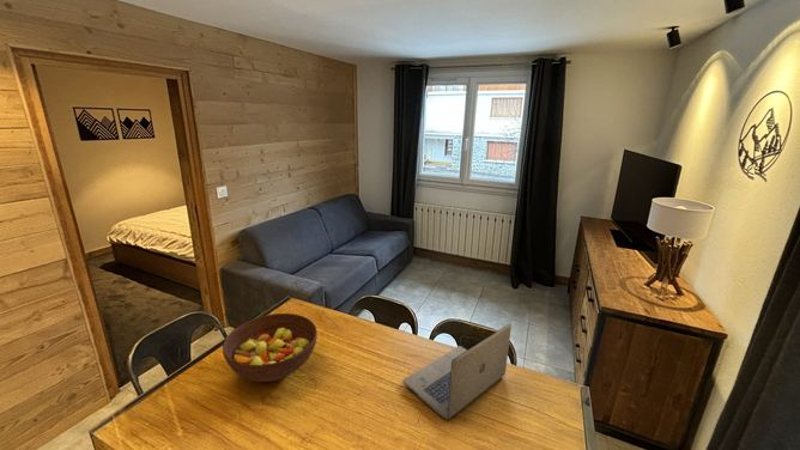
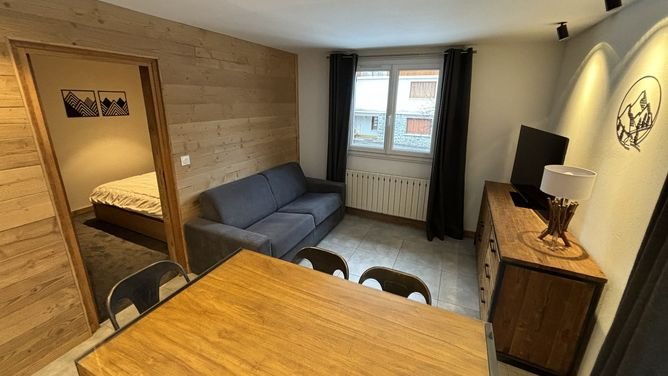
- laptop (456, 353)
- fruit bowl (273, 353)
